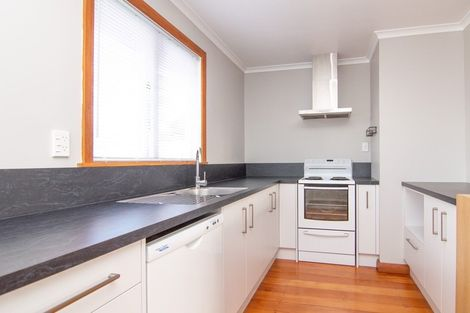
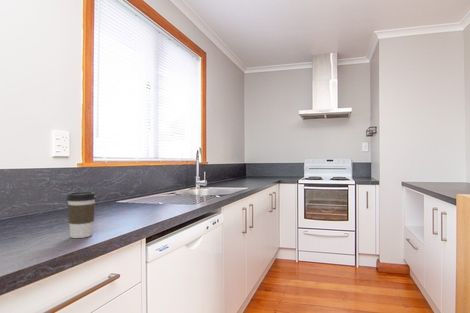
+ coffee cup (81, 214)
